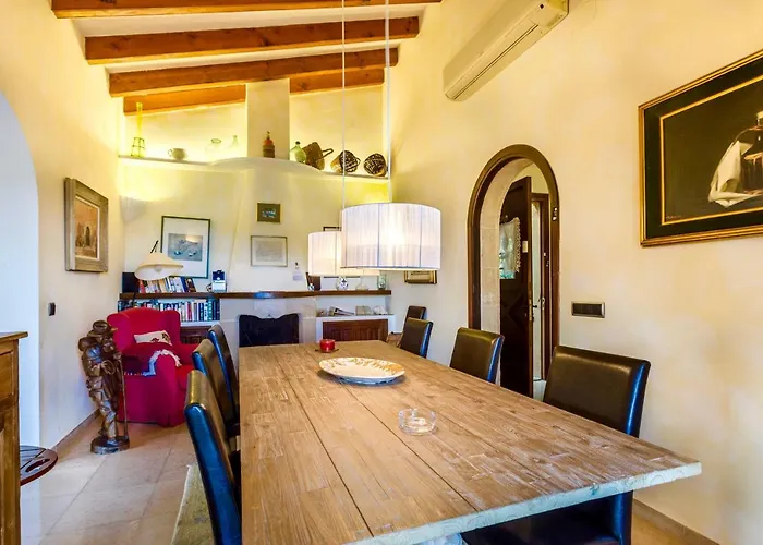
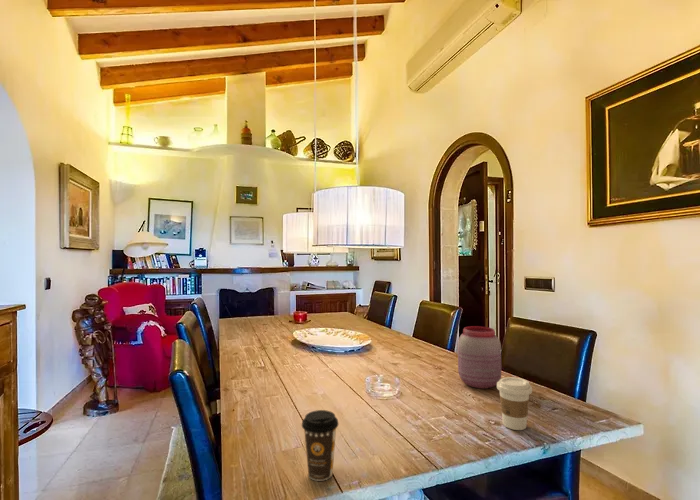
+ jar (479, 356)
+ coffee cup (320, 444)
+ coffee cup (514, 403)
